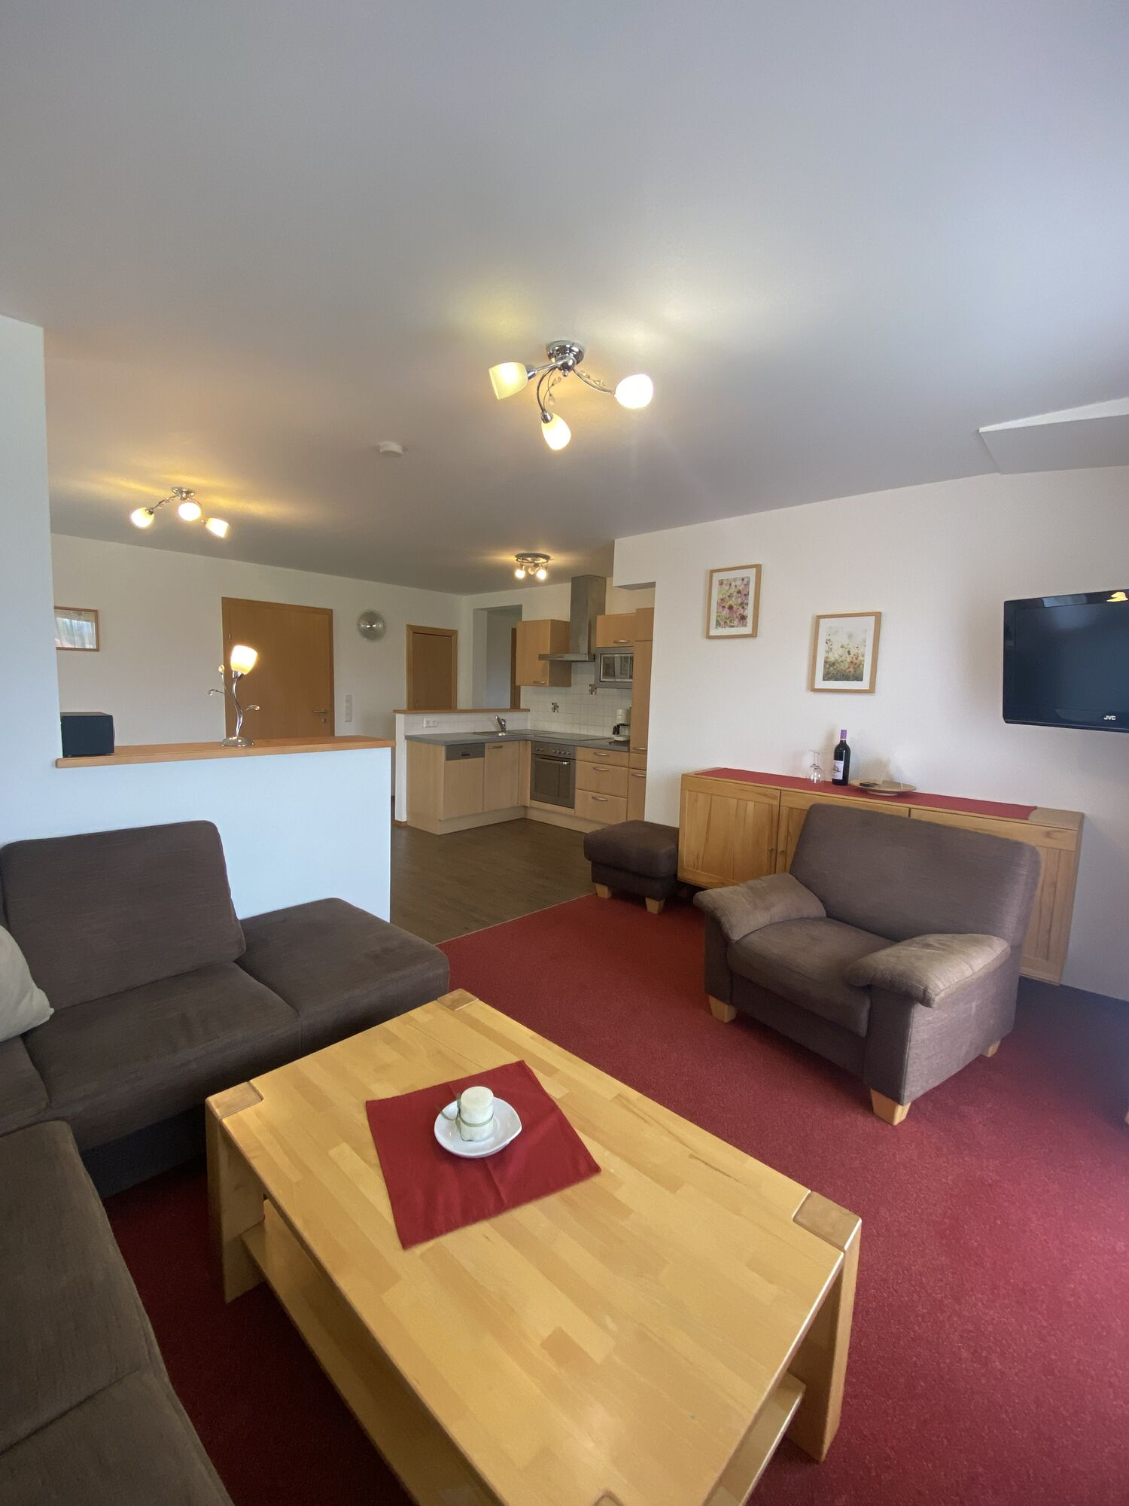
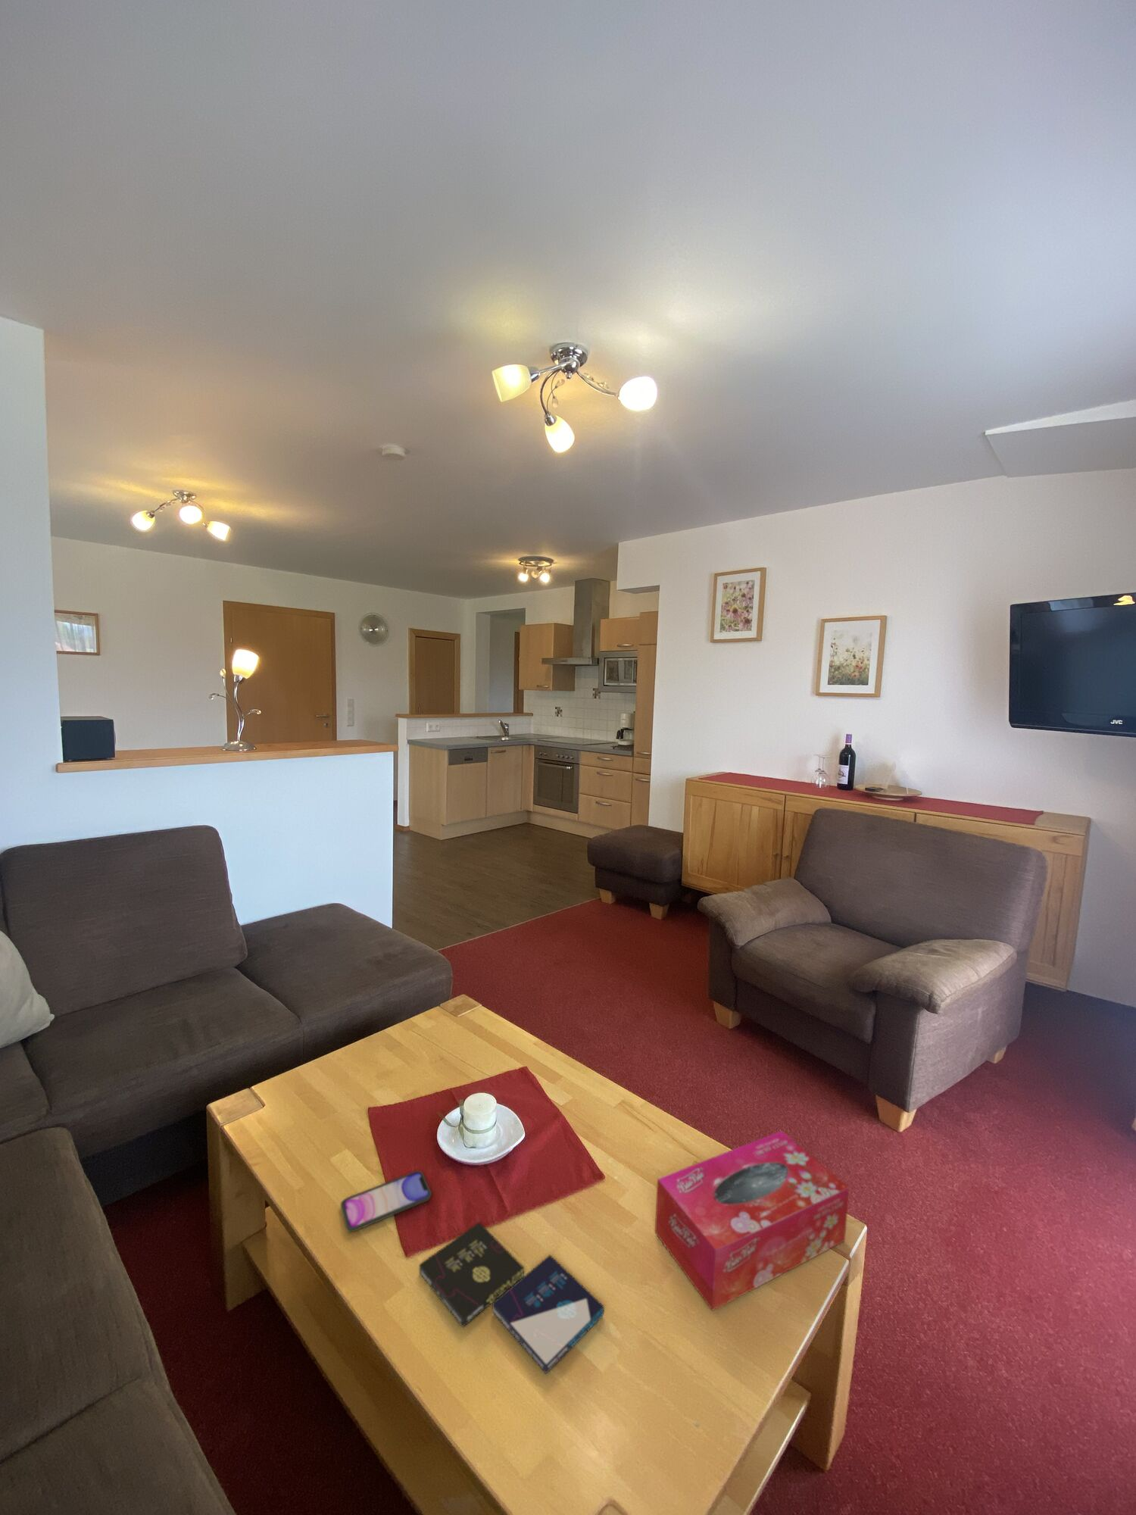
+ music album box set (508, 1288)
+ tissue box (752, 1210)
+ smartphone (387, 1199)
